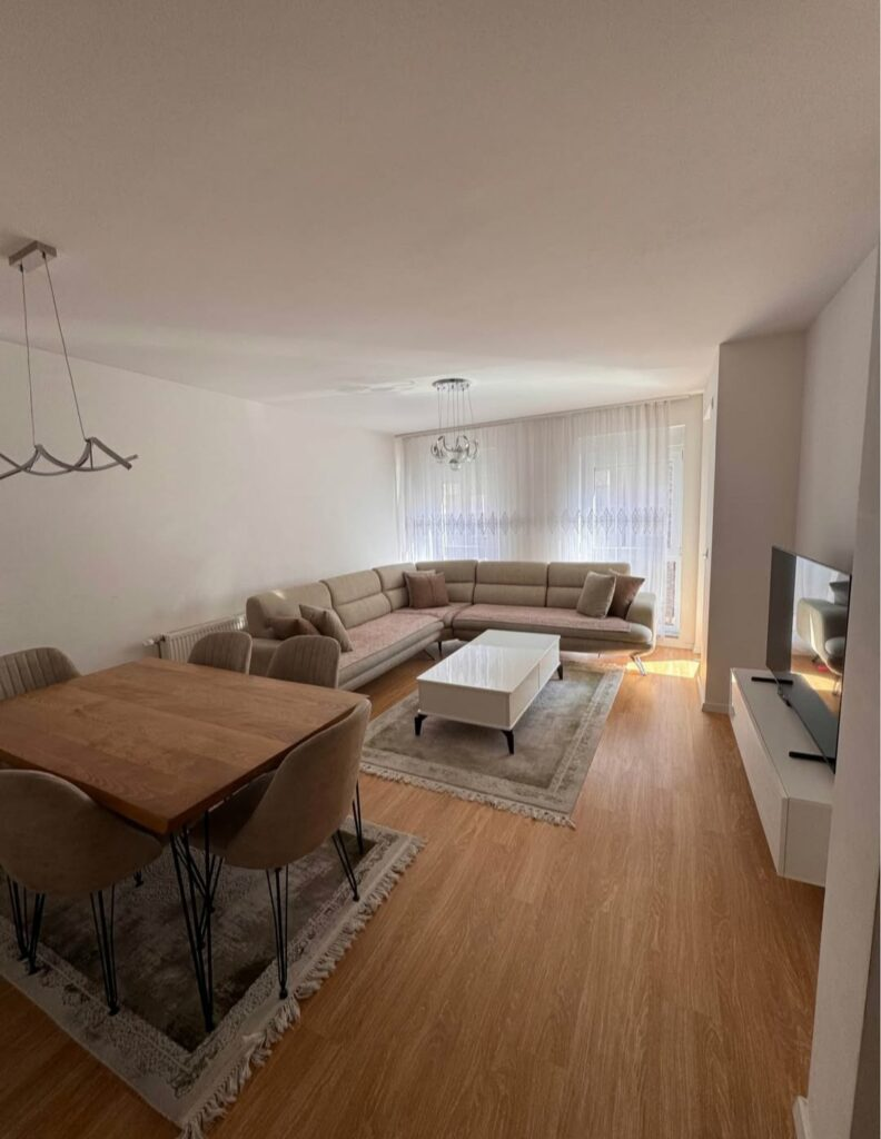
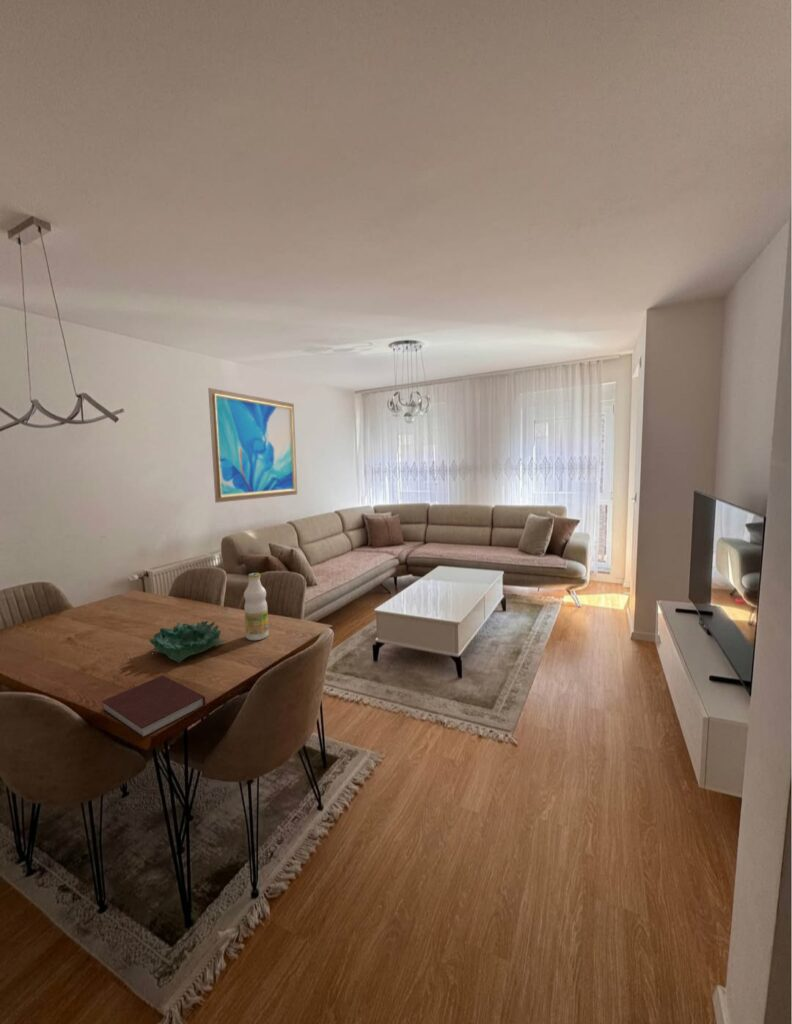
+ notebook (154, 703)
+ decorative bowl (187, 640)
+ wall art (259, 448)
+ bottle (255, 605)
